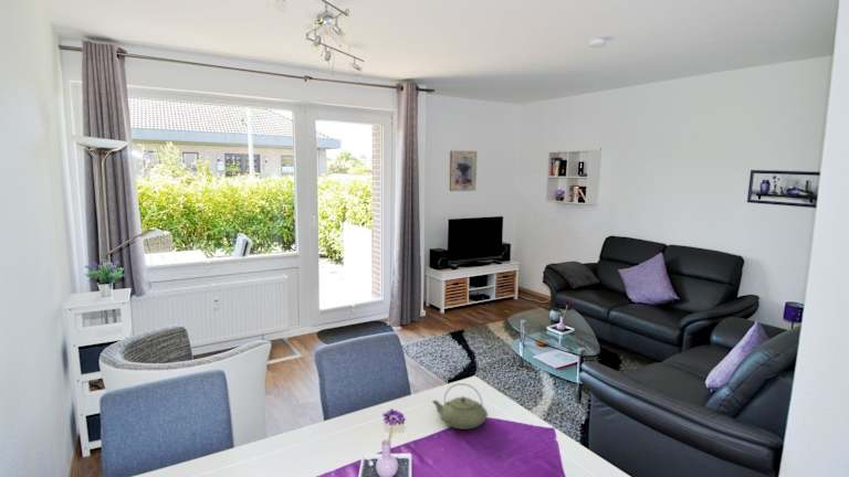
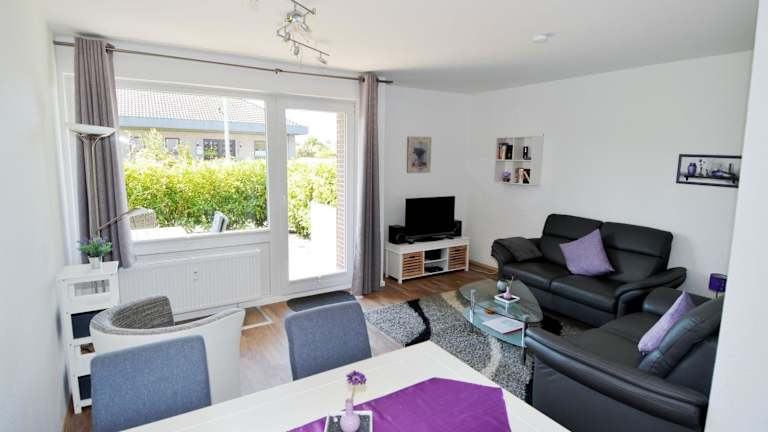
- teapot (459, 402)
